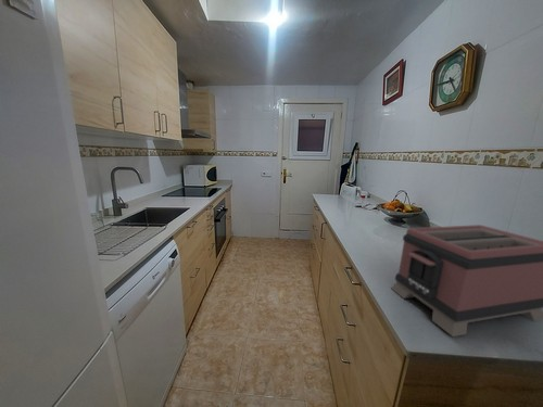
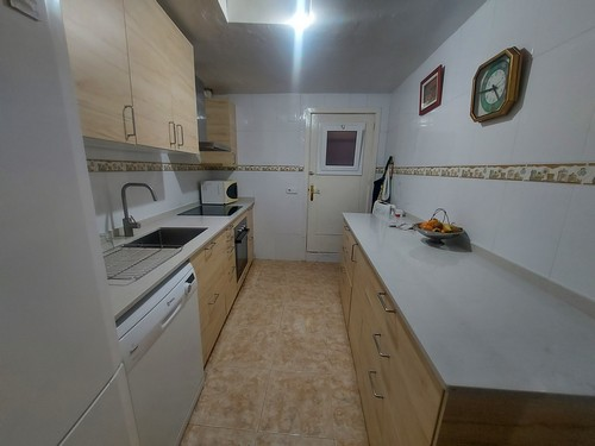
- toaster (464, 270)
